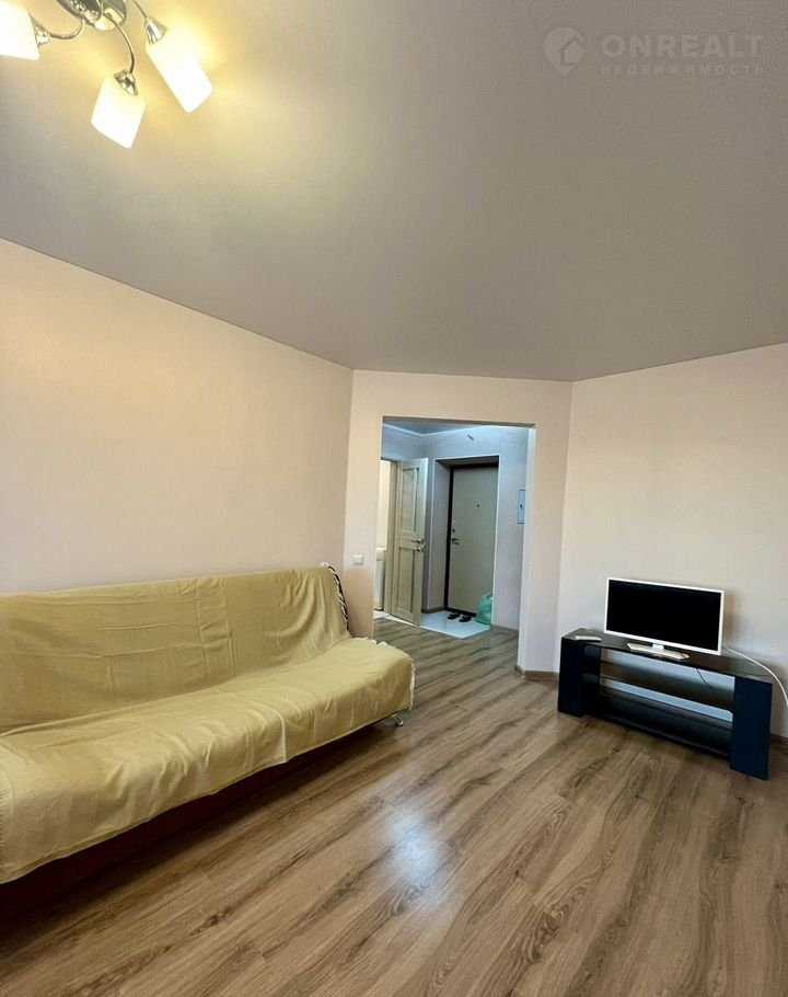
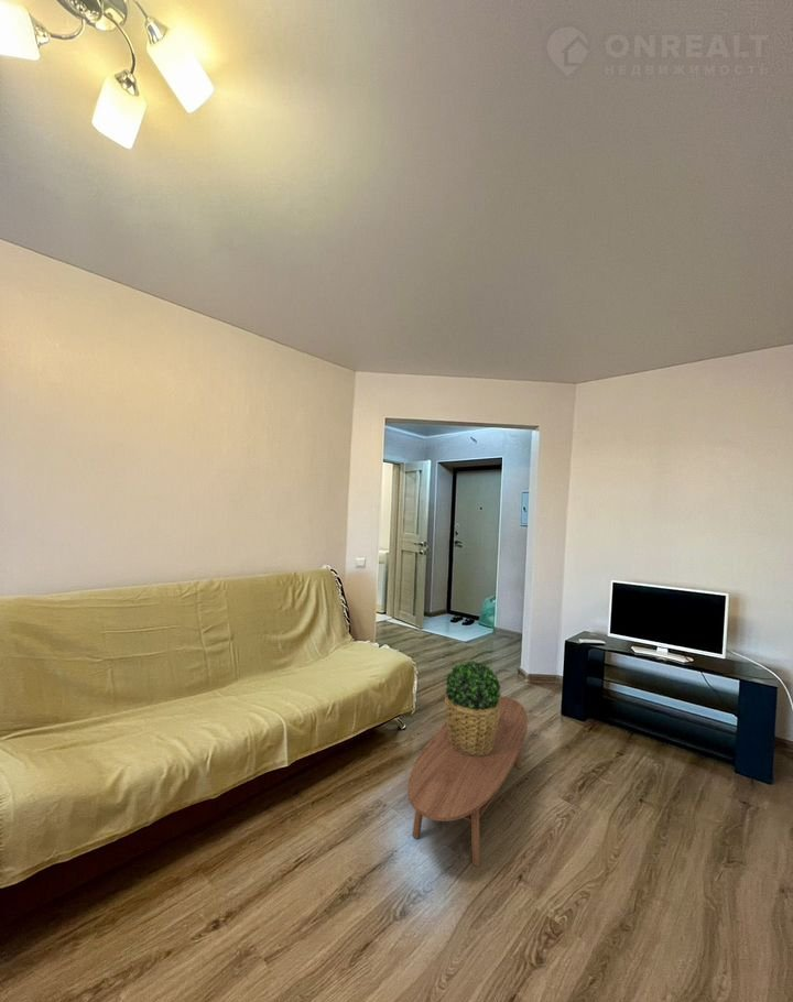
+ potted plant (471, 703)
+ coffee table (475, 769)
